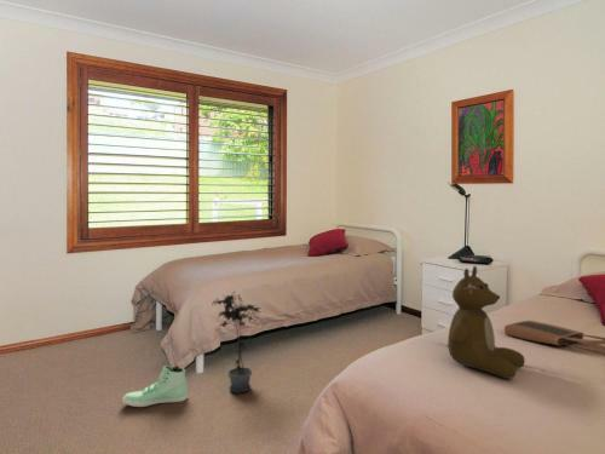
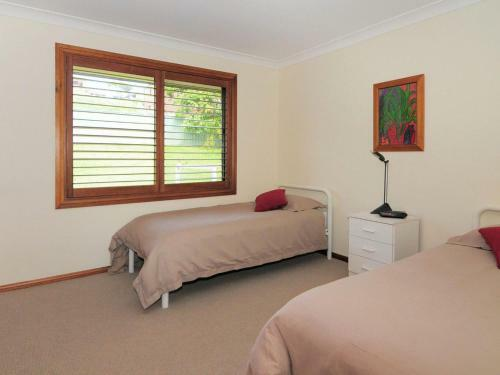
- potted plant (238, 339)
- tote bag (559, 335)
- teddy bear (485, 317)
- sneaker (155, 384)
